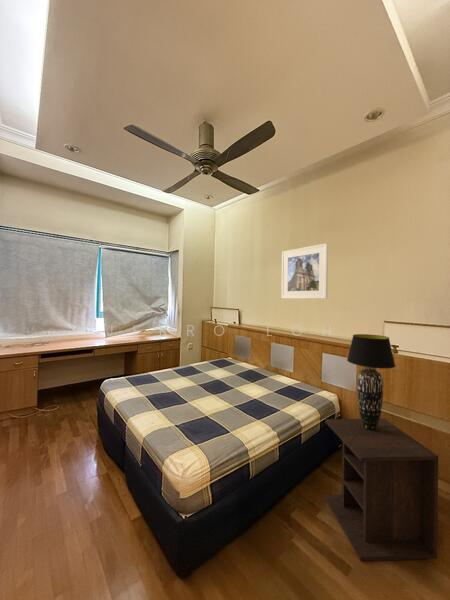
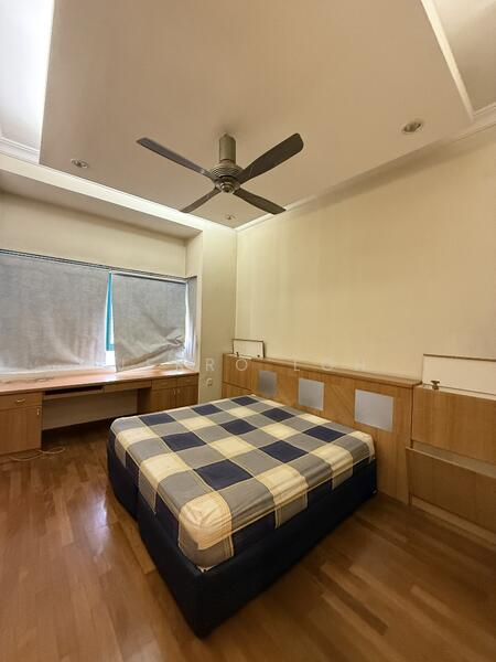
- table lamp (370, 381)
- nightstand (373, 479)
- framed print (302, 273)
